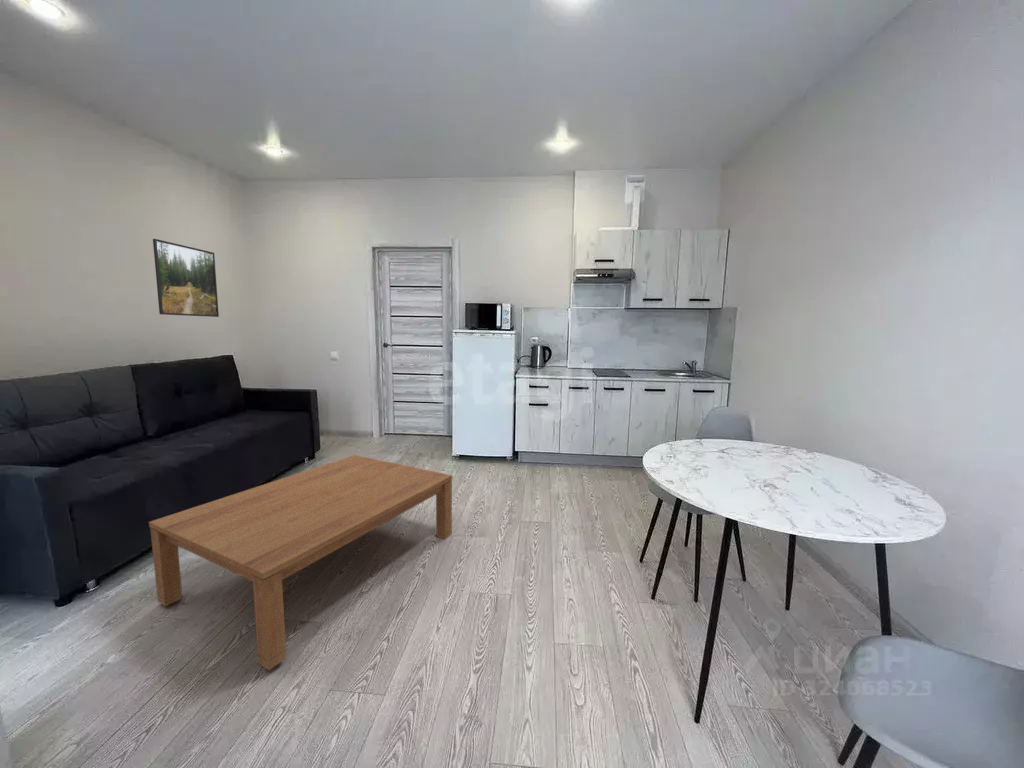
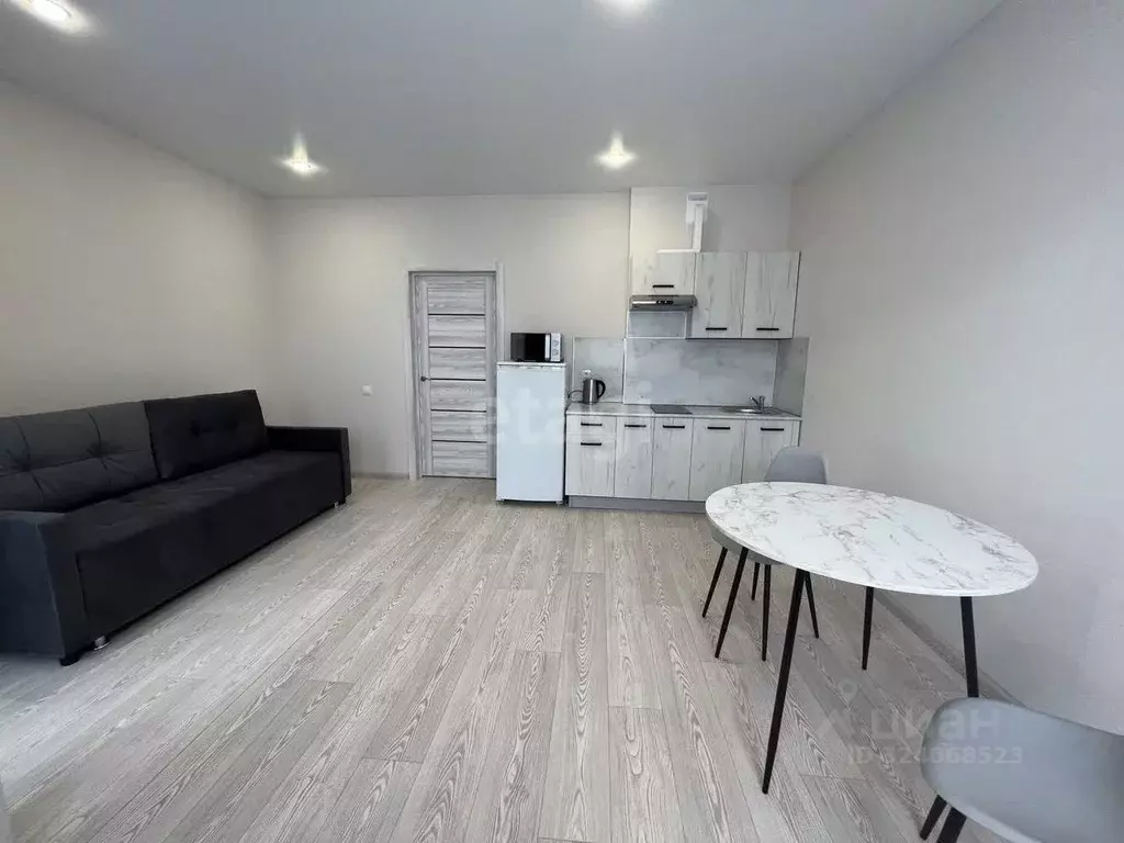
- coffee table (325, 530)
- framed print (188, 281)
